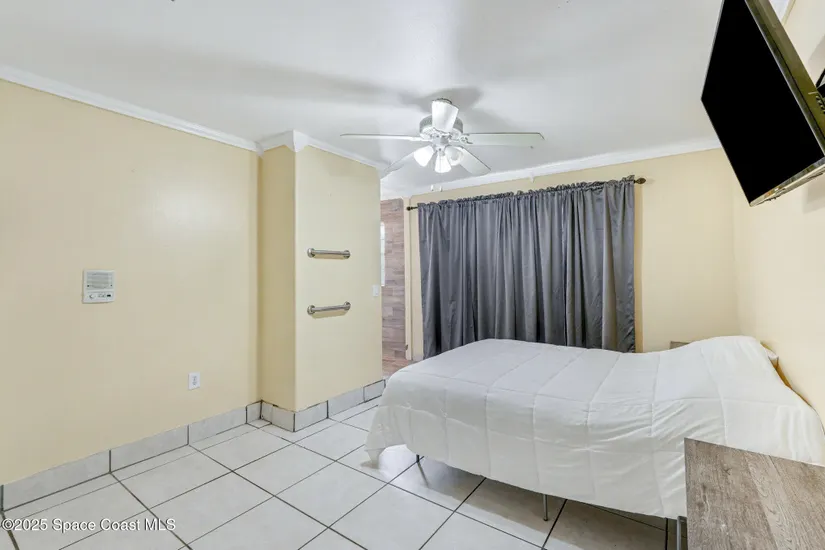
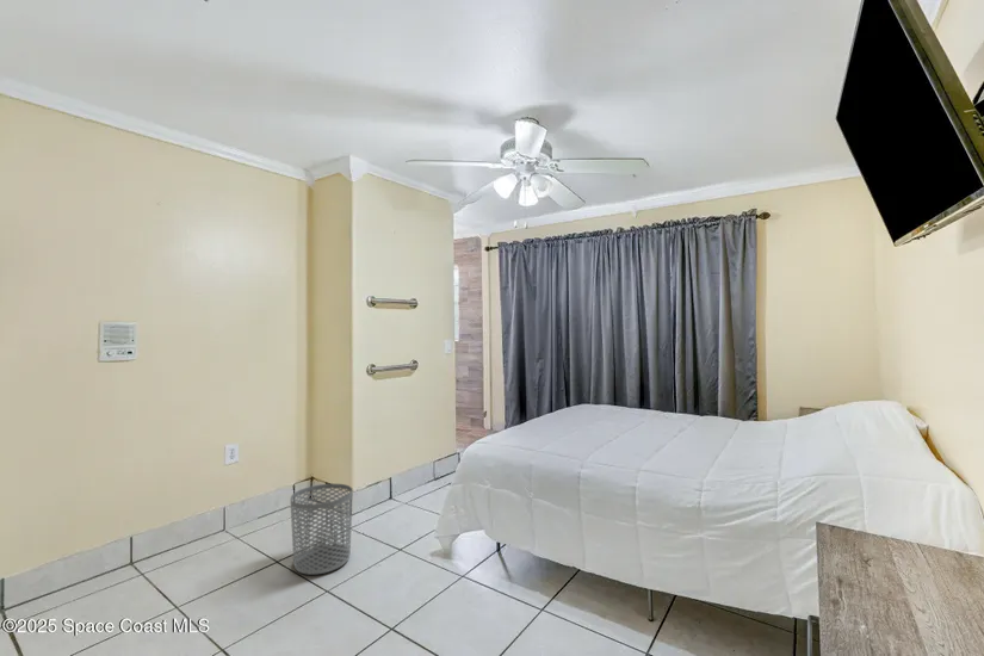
+ waste bin (322, 527)
